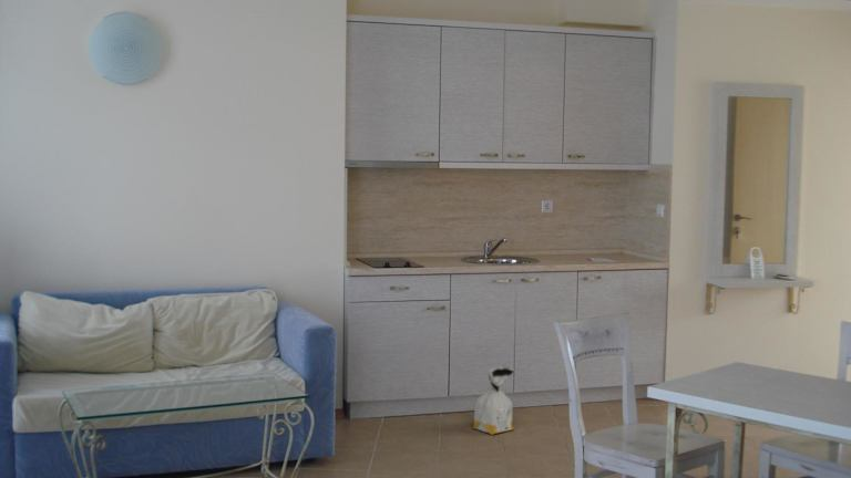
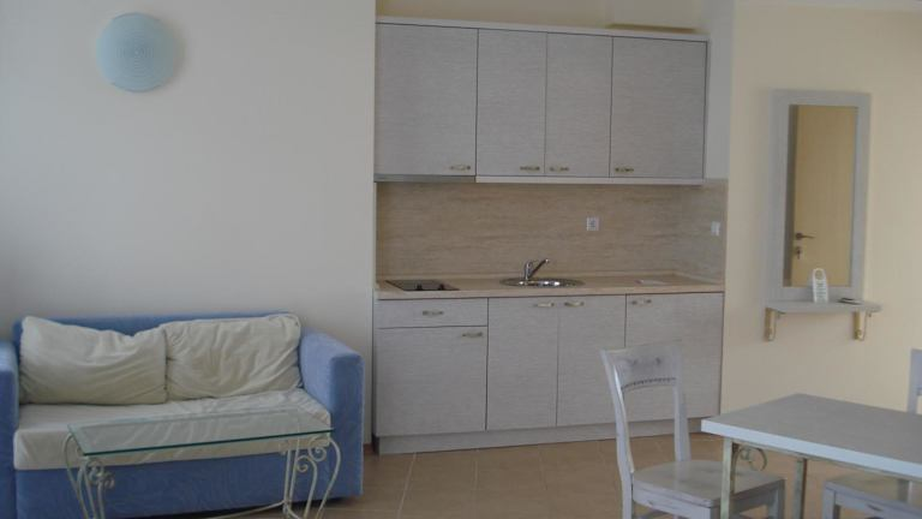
- bag (495, 397)
